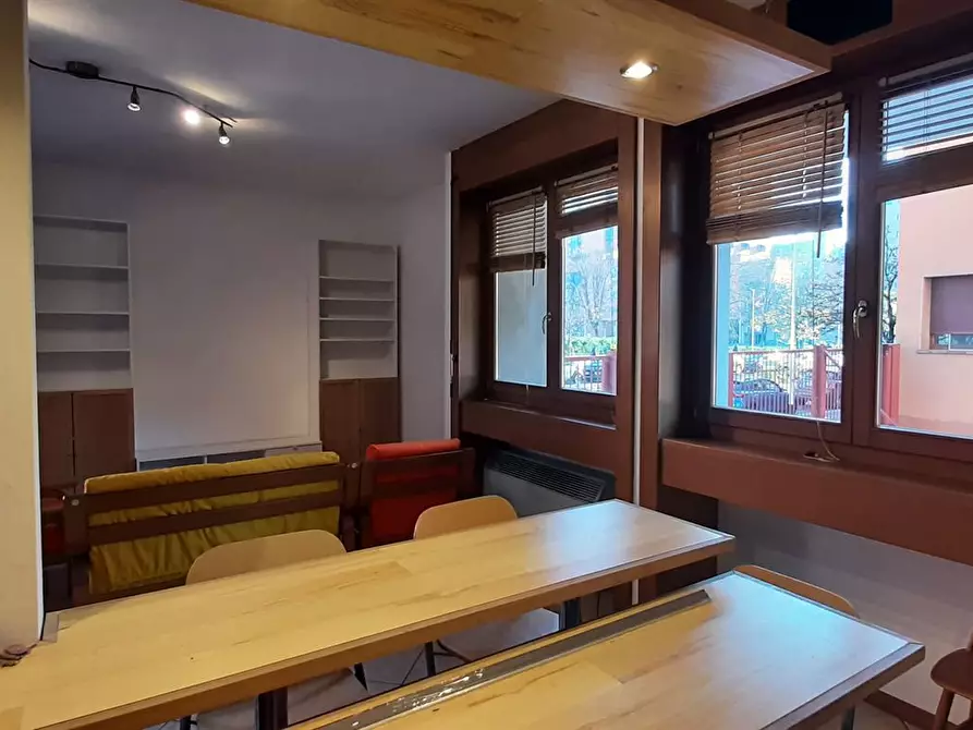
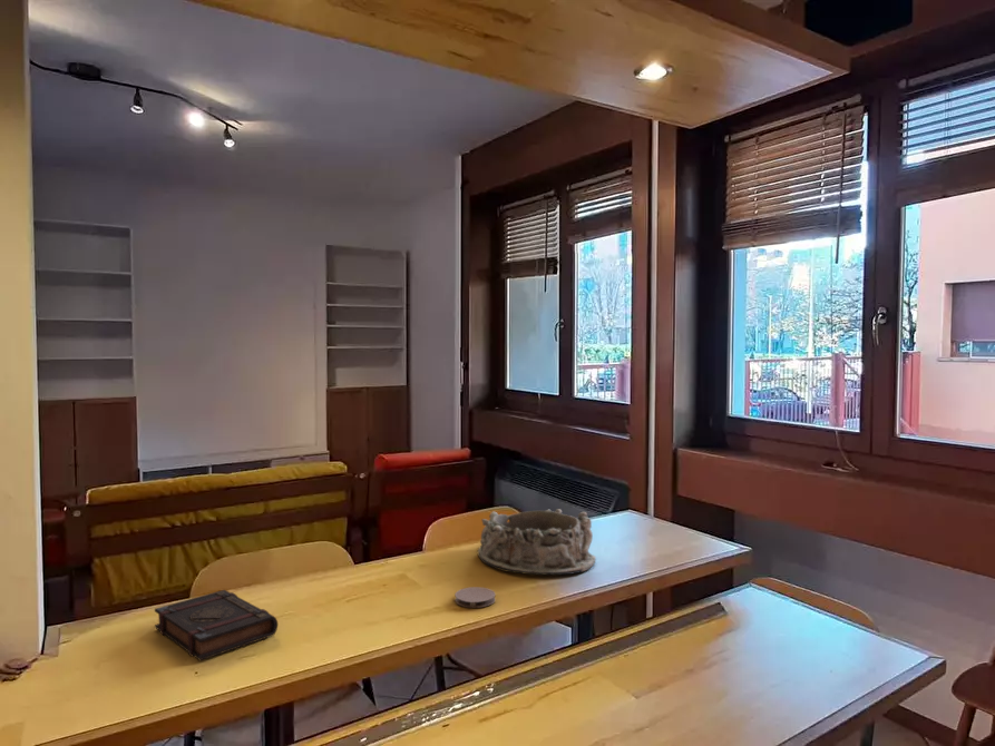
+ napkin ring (535, 537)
+ coaster (475, 597)
+ book (215, 620)
